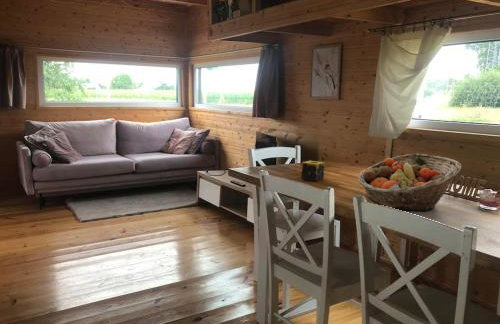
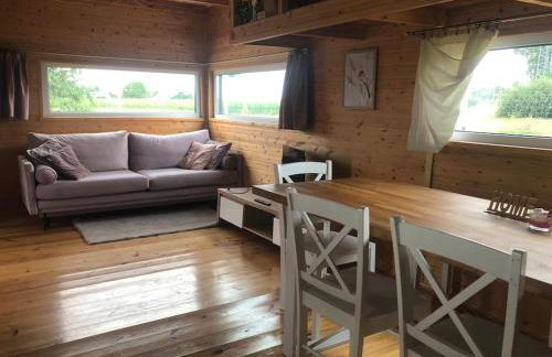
- fruit basket (406, 179)
- candle (312, 170)
